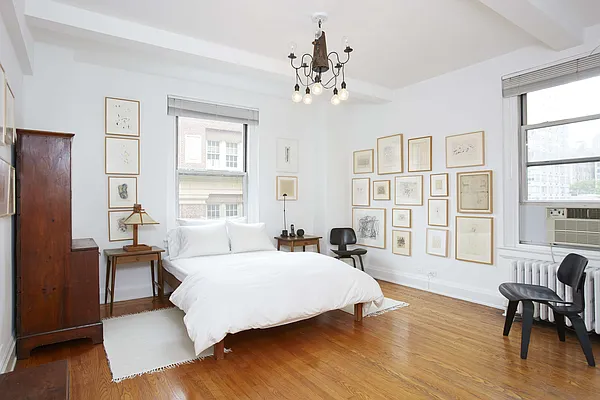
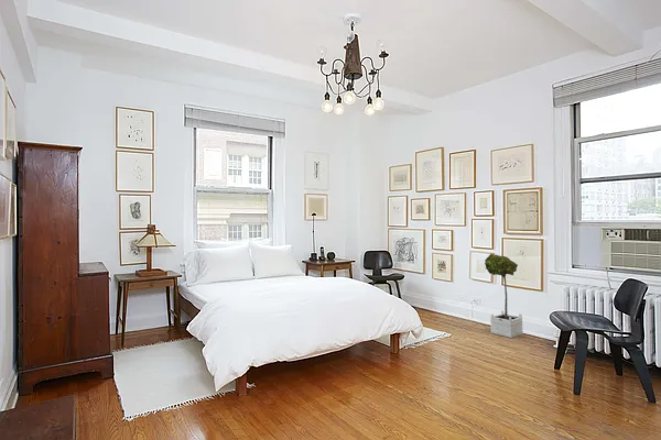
+ potted tree (505, 293)
